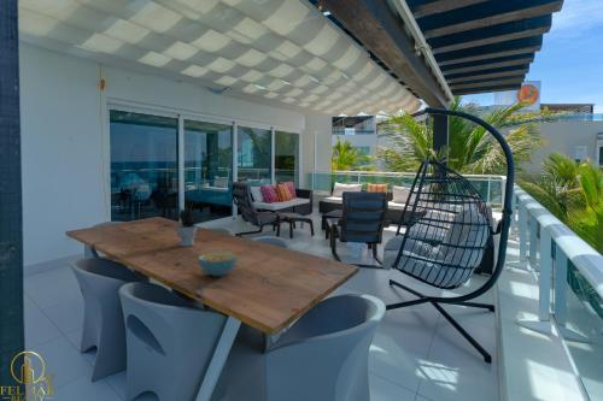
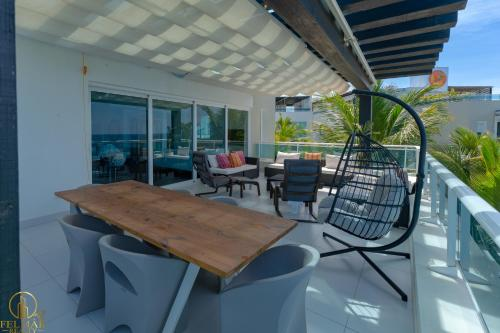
- cereal bowl (217, 265)
- potted plant (185, 224)
